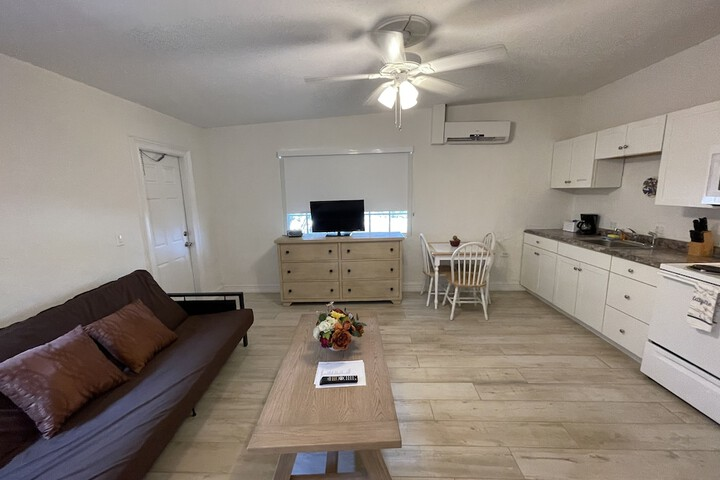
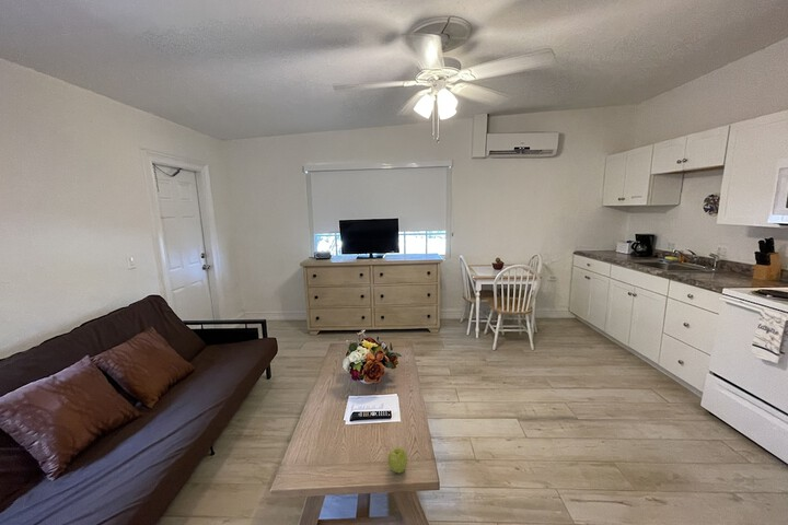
+ apple (397, 459)
